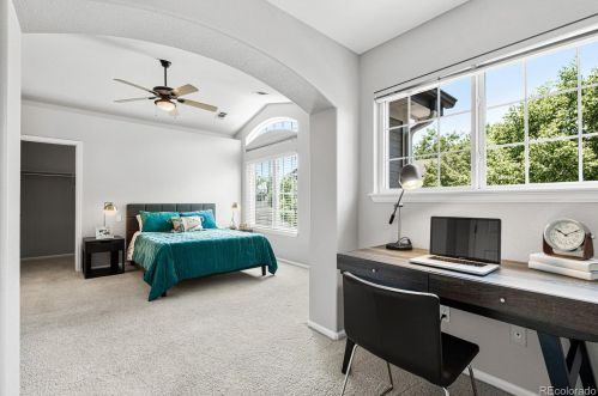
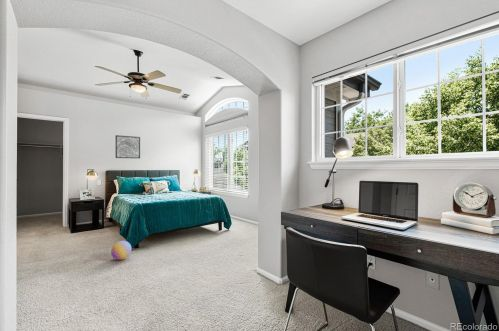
+ ball (121, 250)
+ wall art (128, 147)
